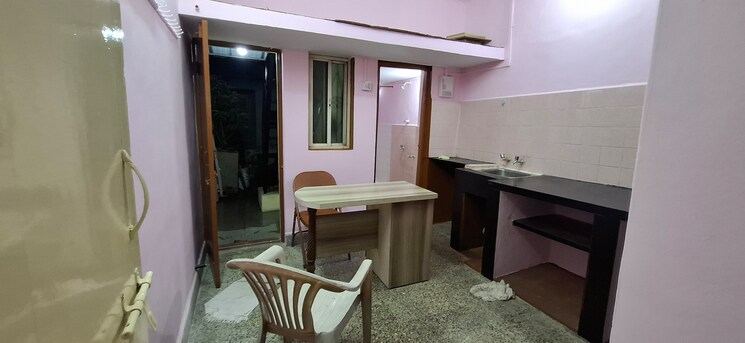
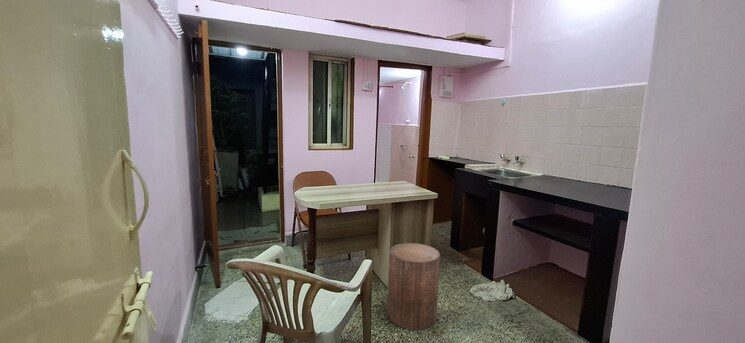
+ stool (413, 283)
